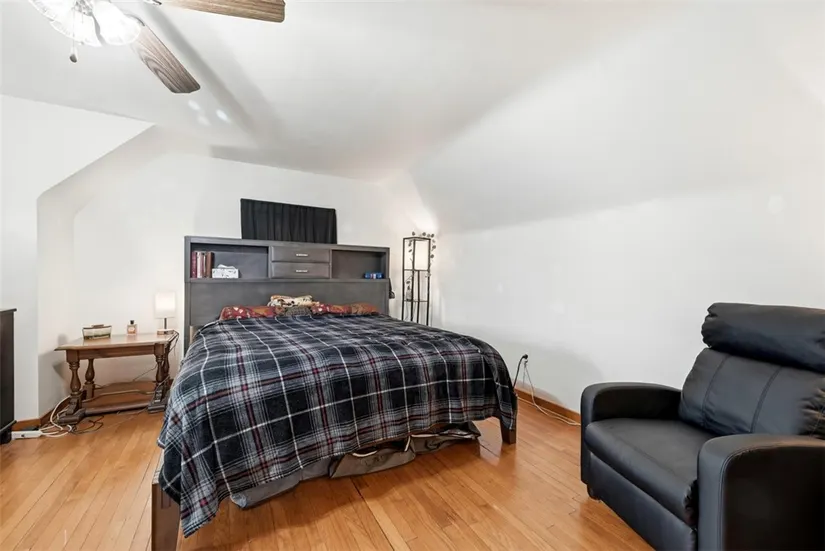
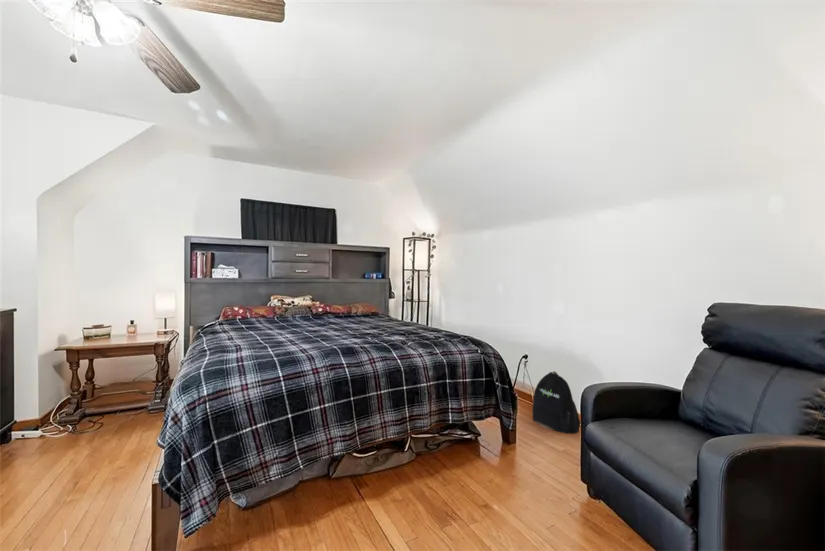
+ backpack (552, 396)
